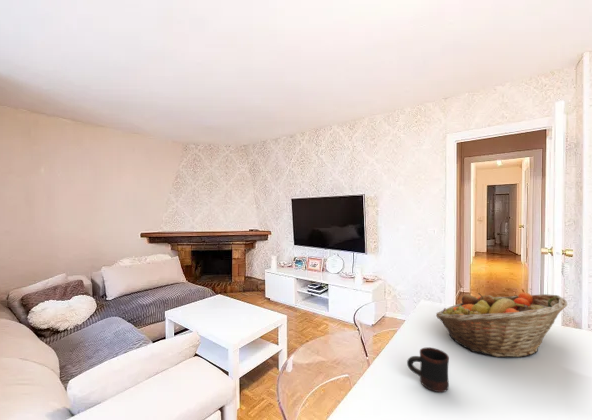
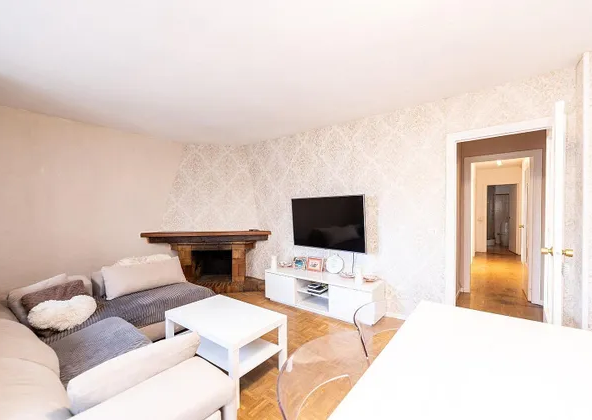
- mug (427, 368)
- fruit basket (497, 316)
